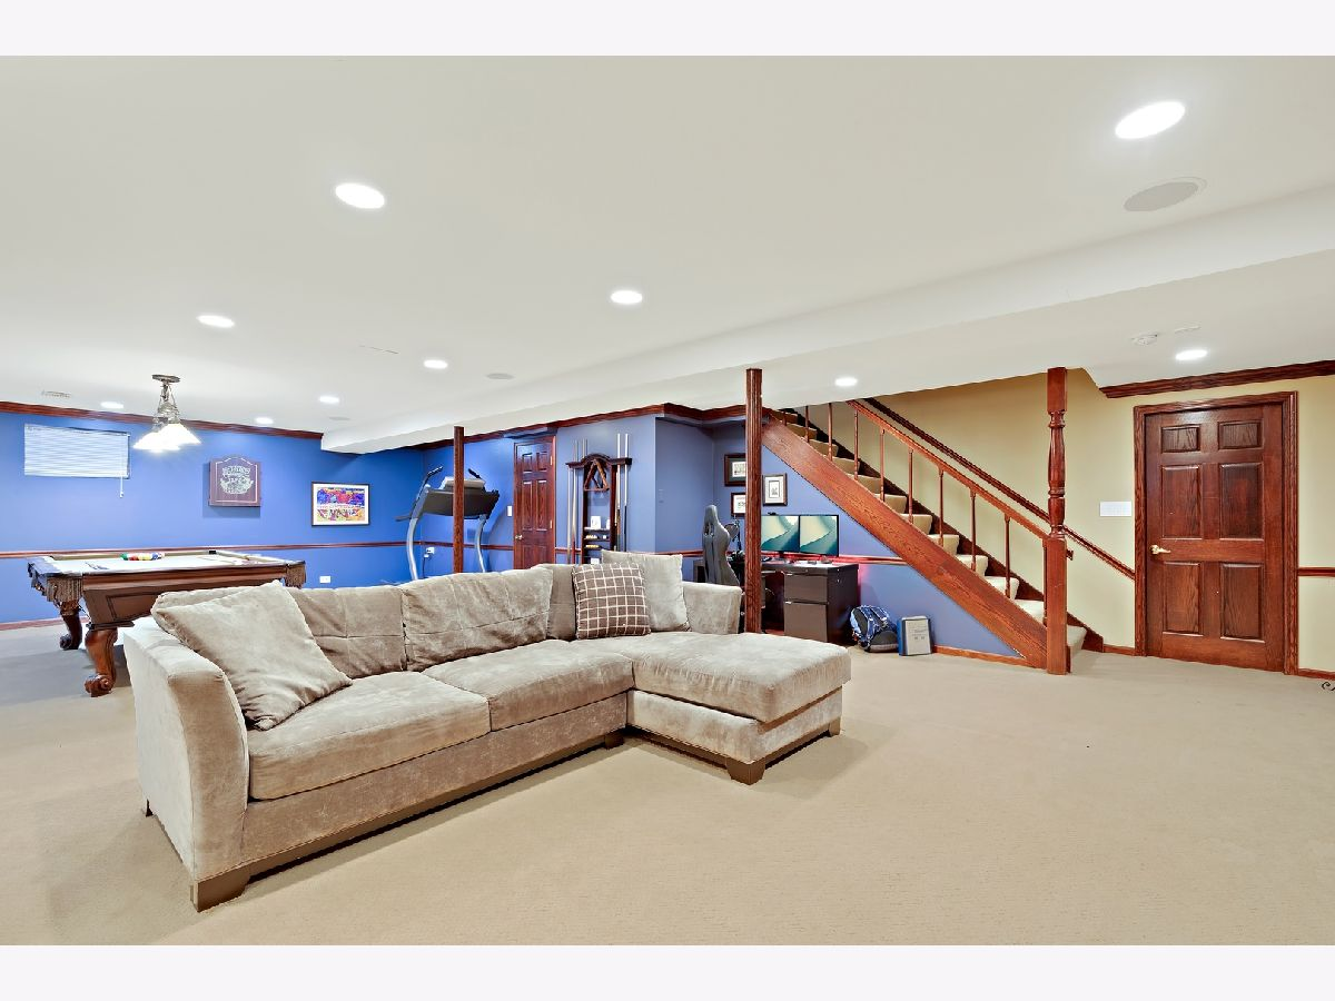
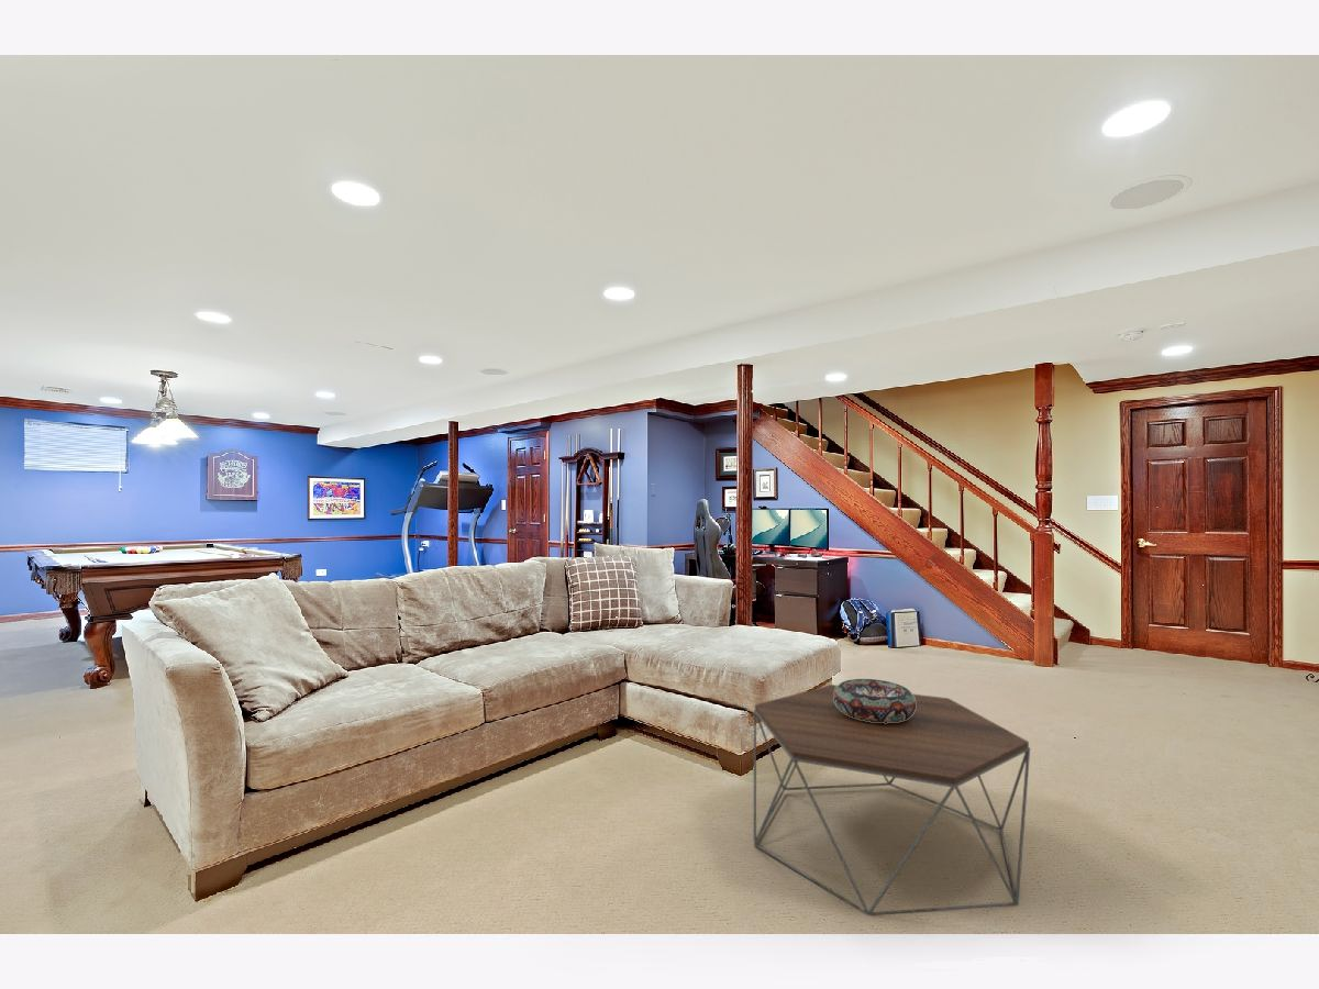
+ decorative bowl (874, 699)
+ coffee table (879, 784)
